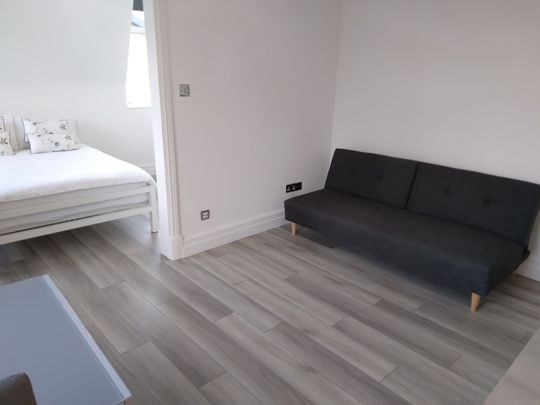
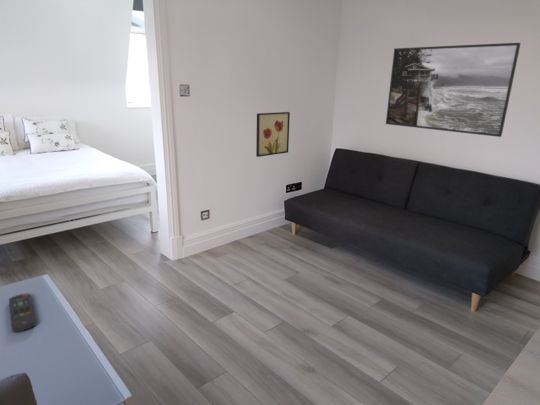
+ wall art (272, 133)
+ remote control (21, 311)
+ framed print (443, 89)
